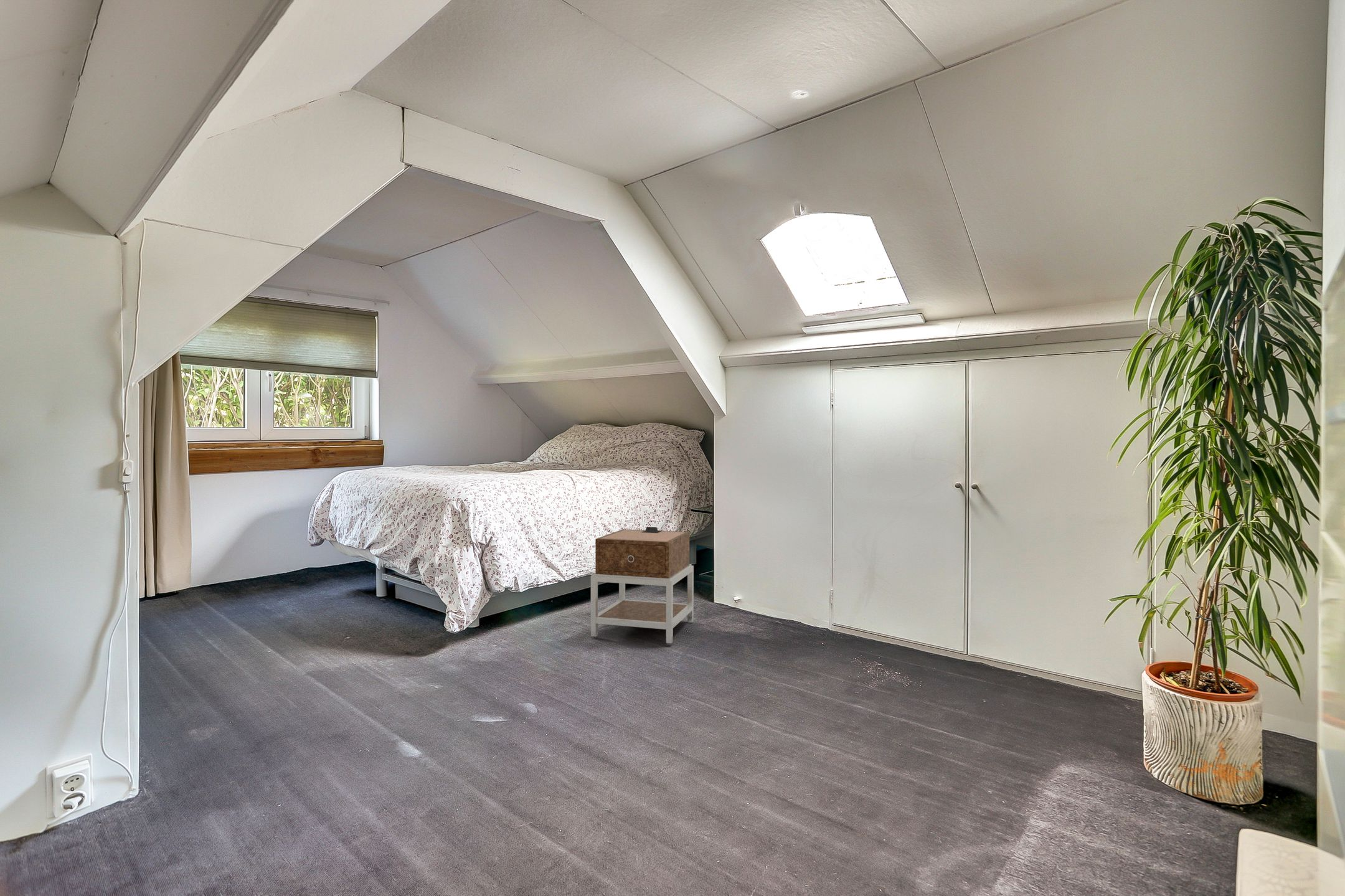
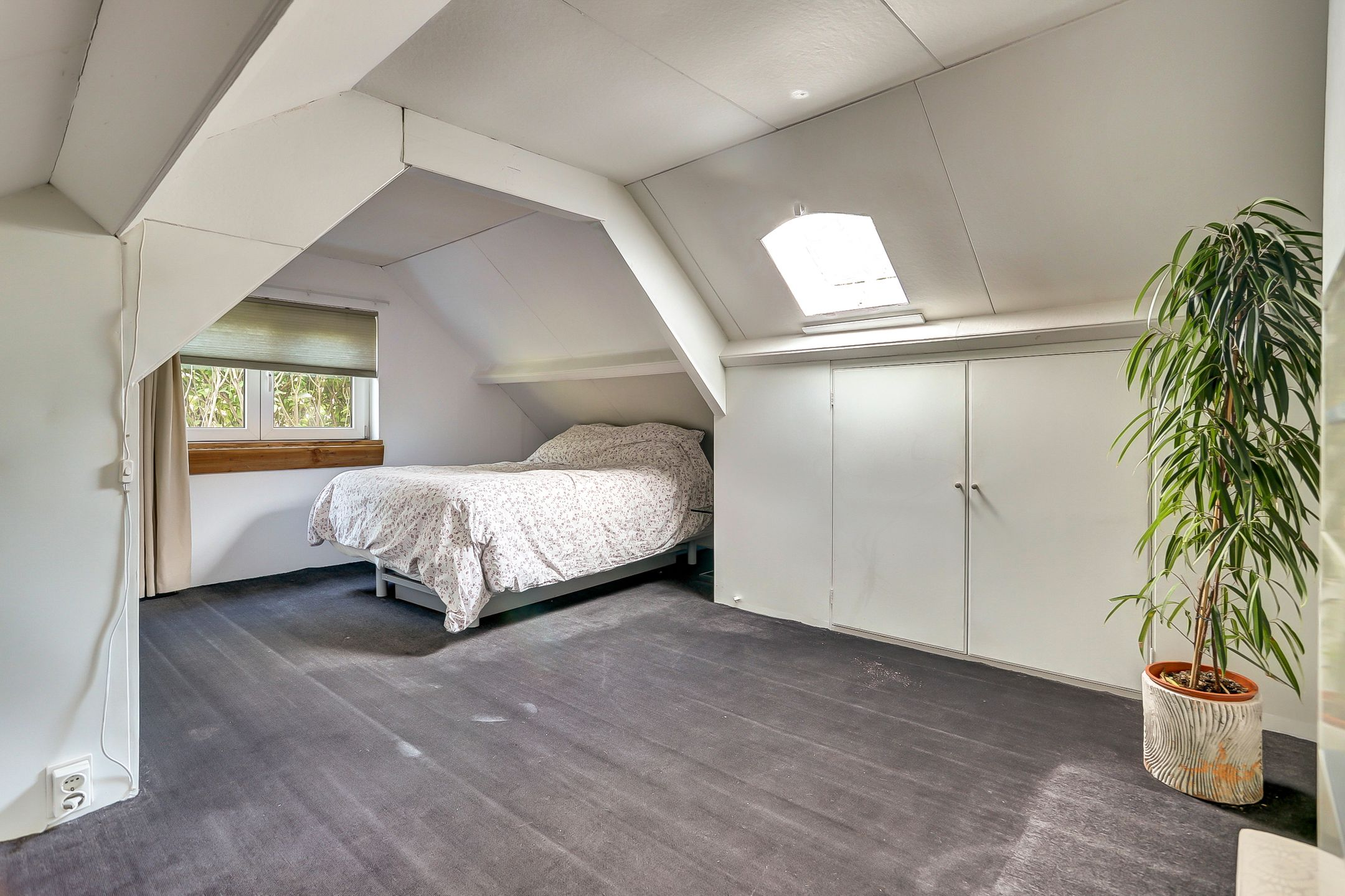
- nightstand (644, 580)
